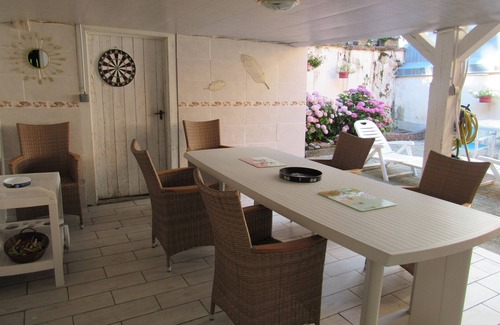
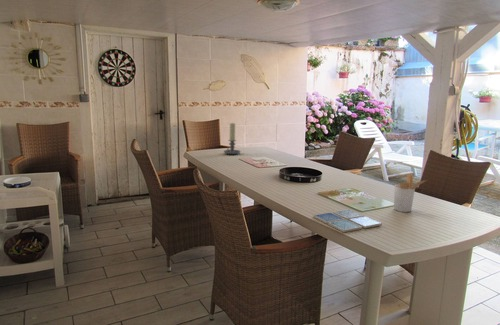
+ drink coaster (346, 219)
+ candle holder (231, 138)
+ utensil holder (409, 193)
